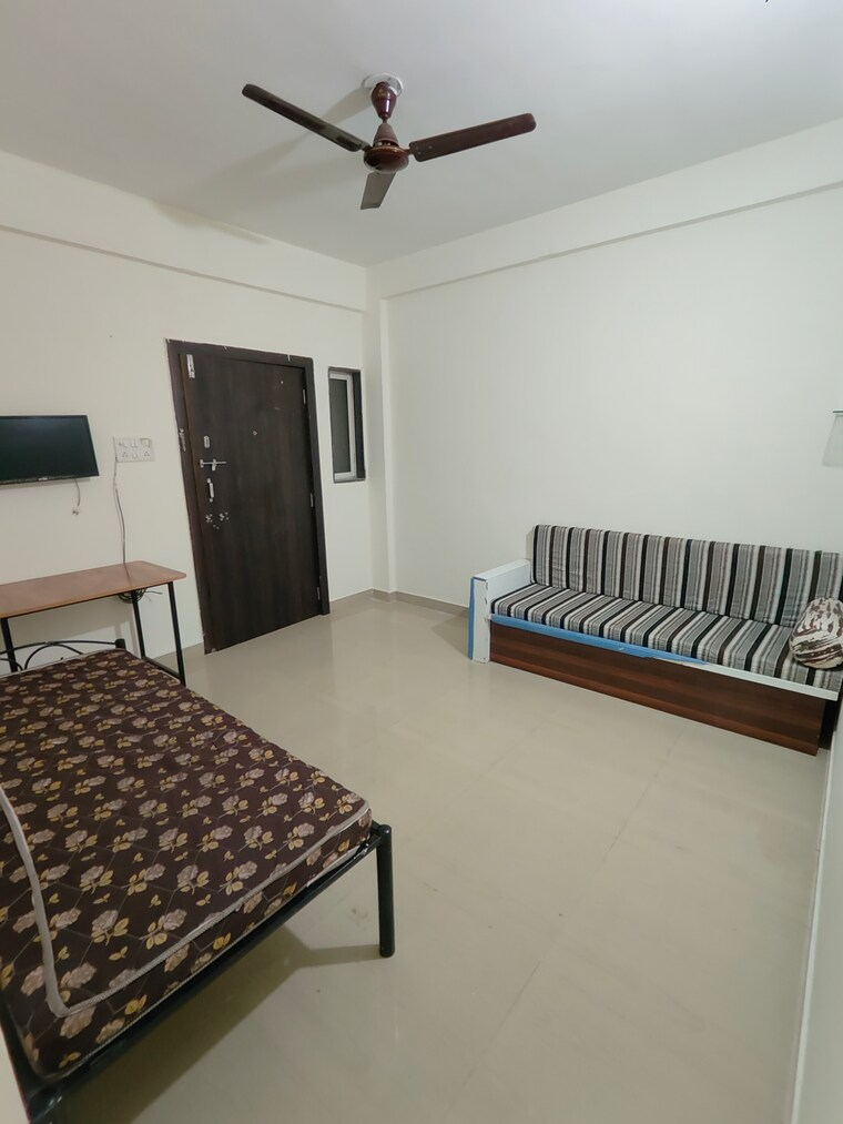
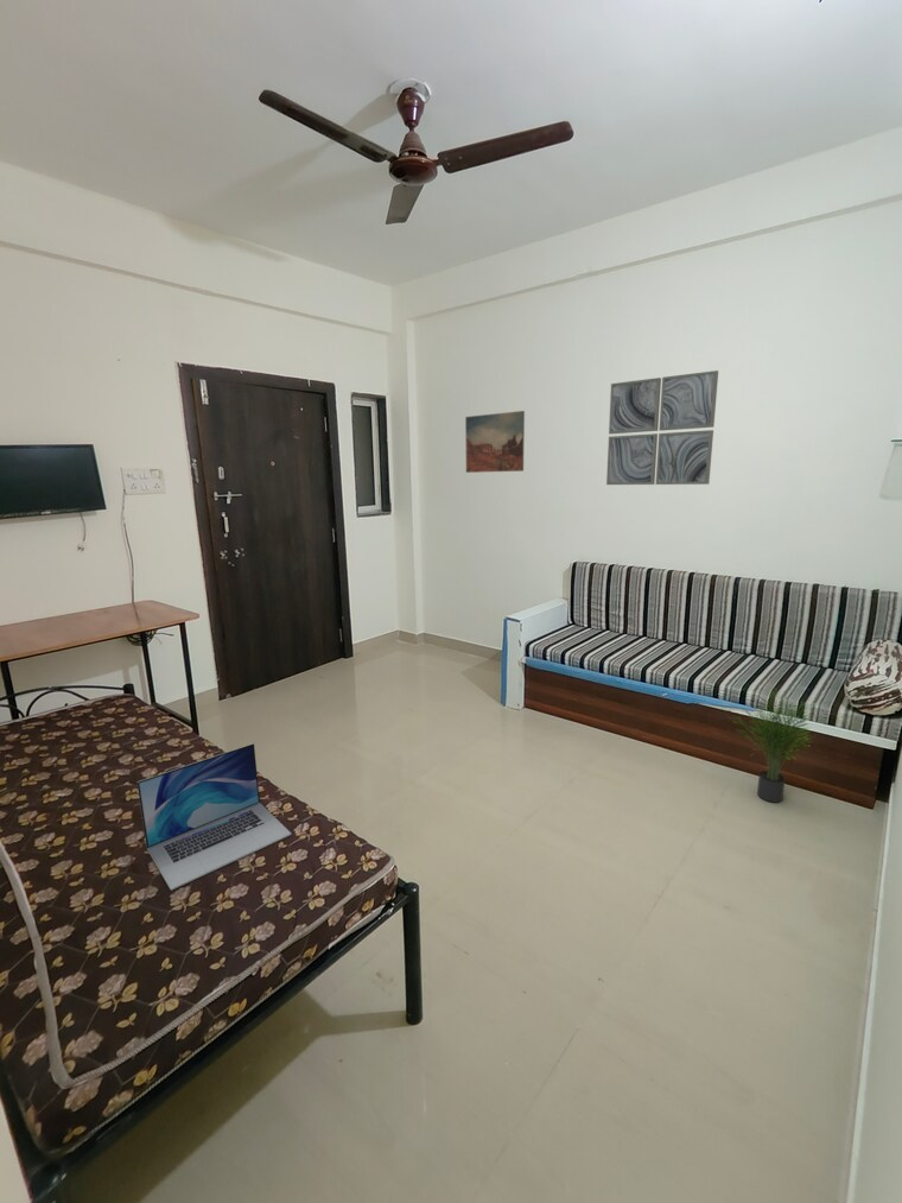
+ potted plant (768, 743)
+ wall art (659, 430)
+ laptop (216, 809)
+ wall art (494, 443)
